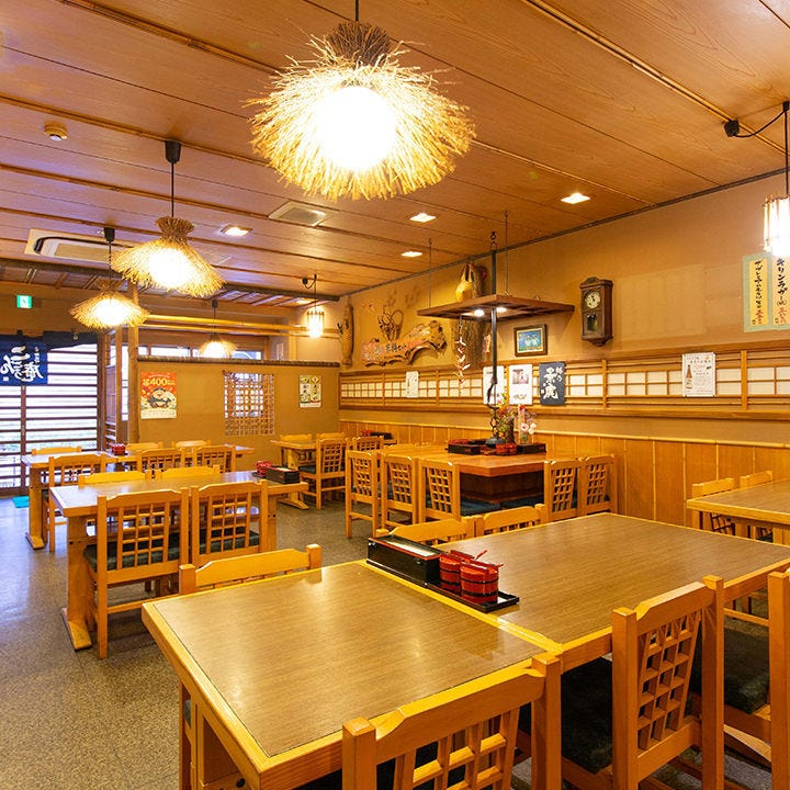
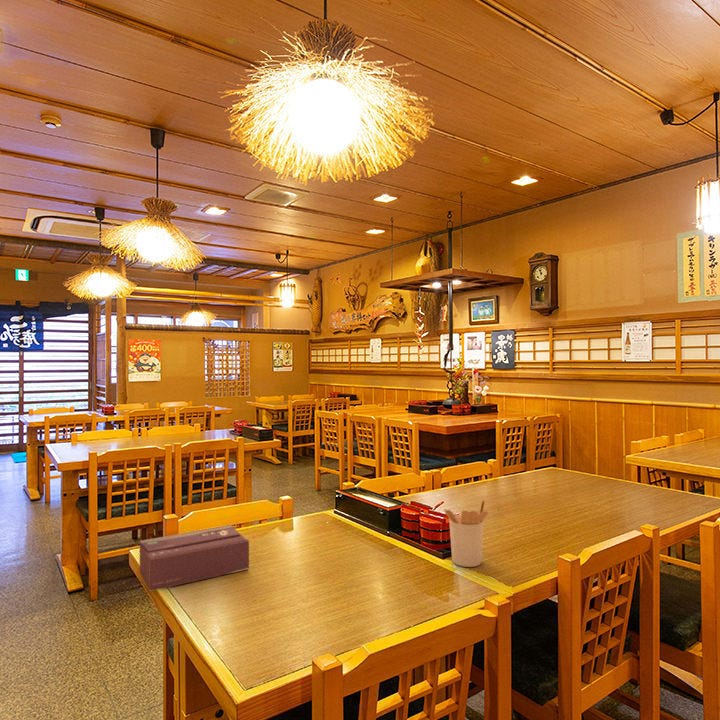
+ utensil holder (469, 533)
+ tissue box (194, 554)
